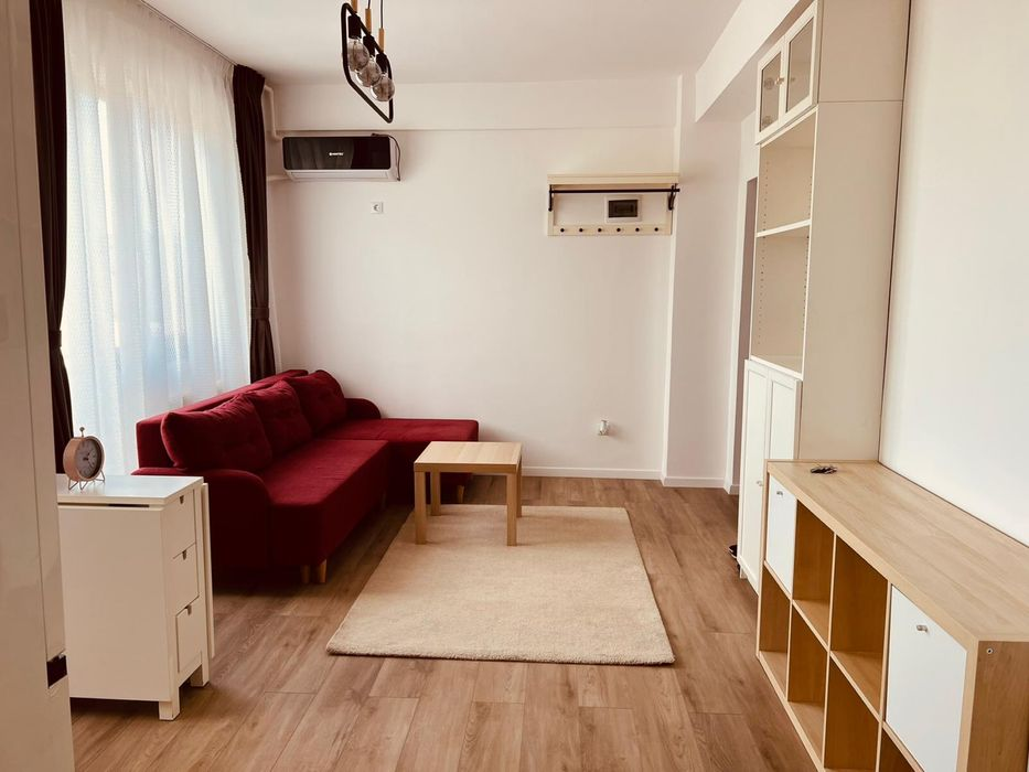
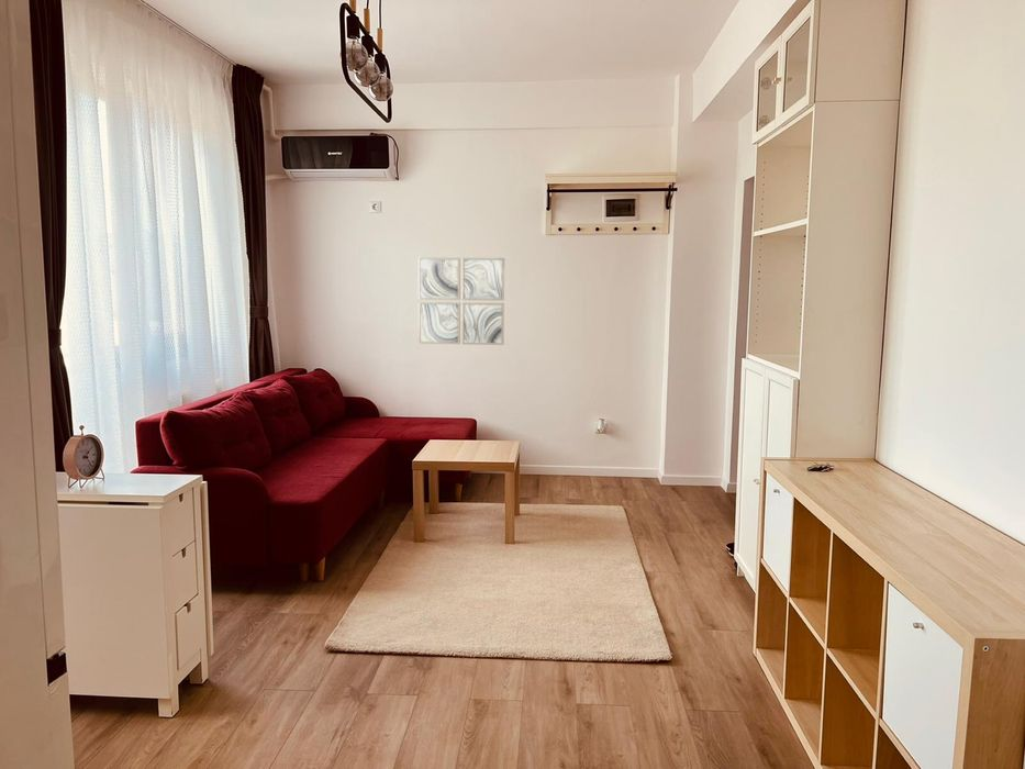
+ wall art (459, 302)
